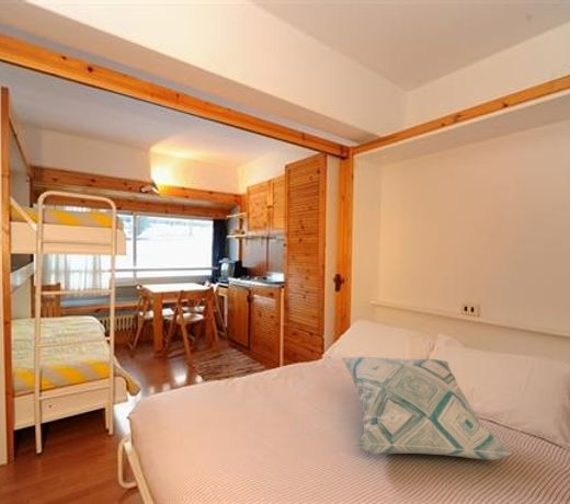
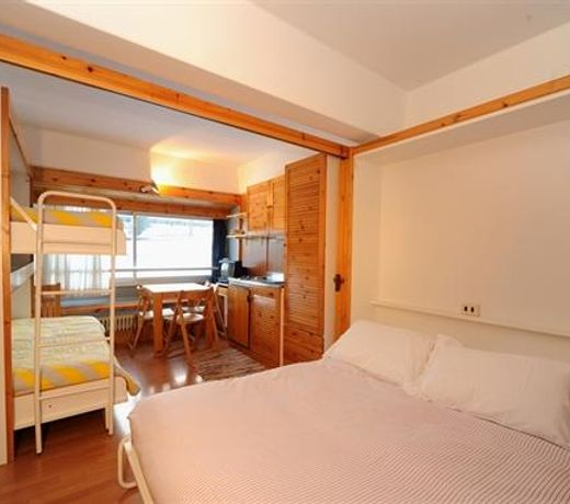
- decorative pillow (410, 400)
